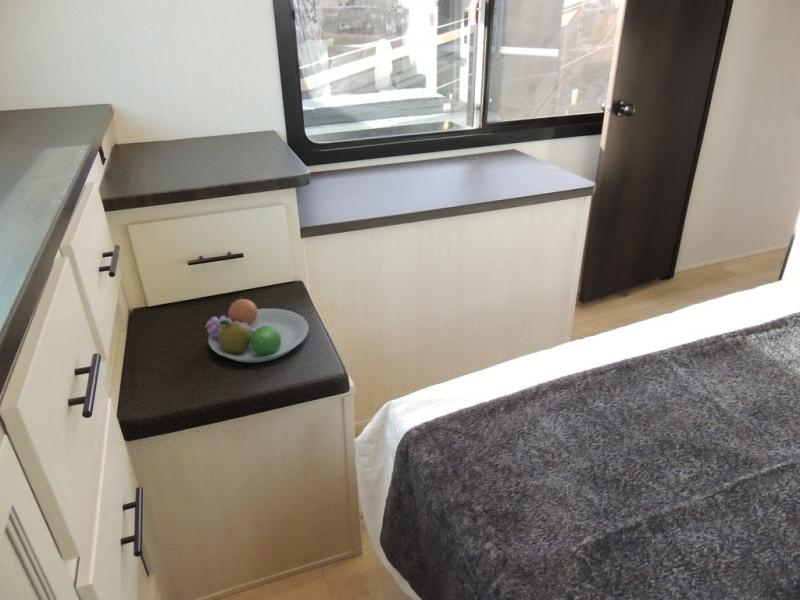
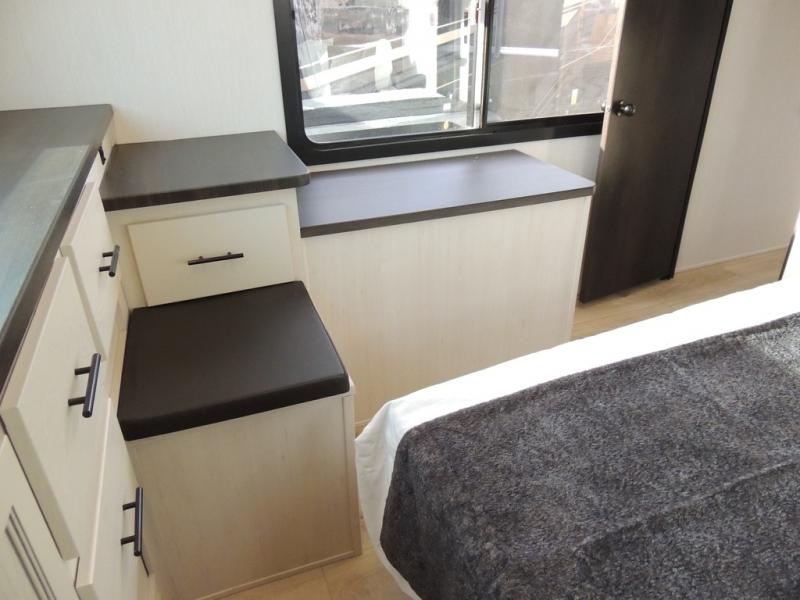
- fruit bowl (256, 326)
